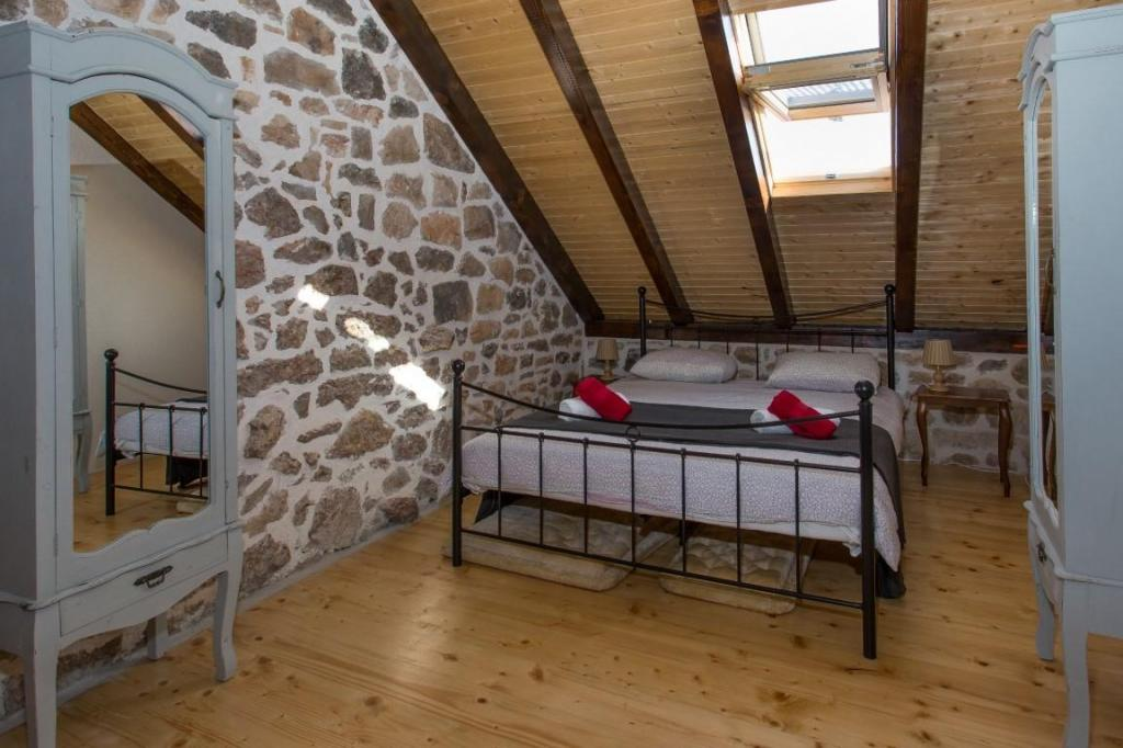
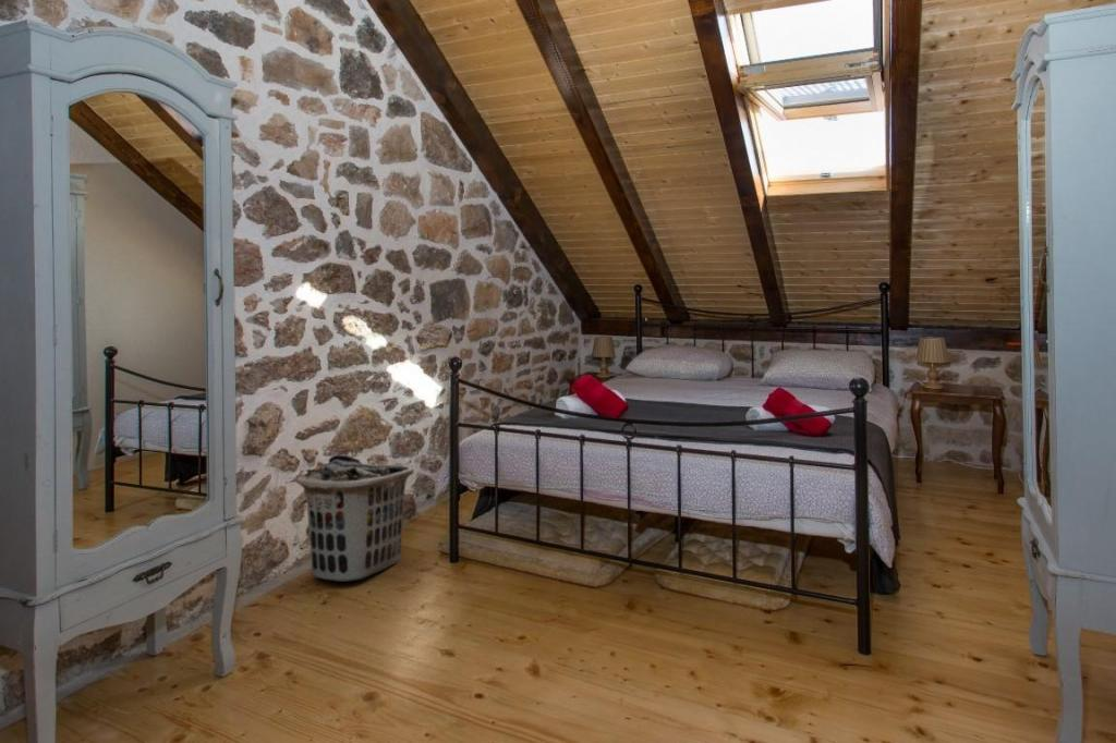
+ clothes hamper (357, 510)
